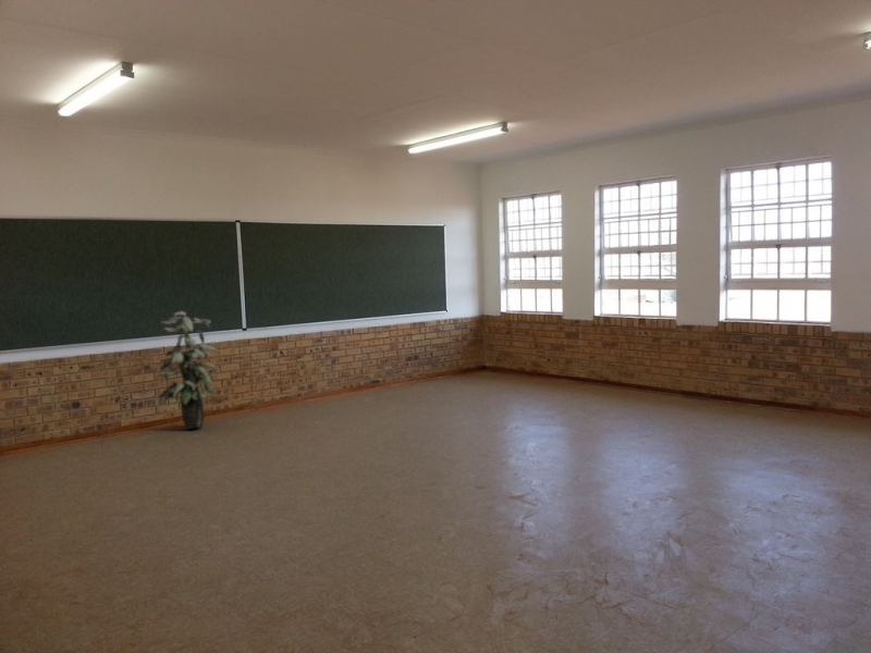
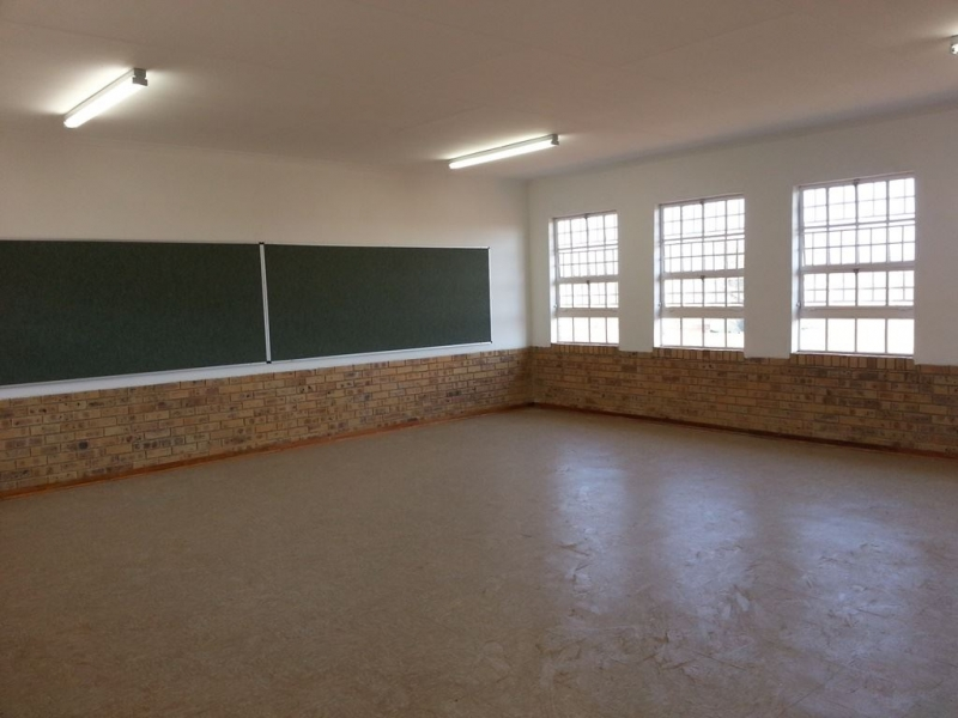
- indoor plant (186, 370)
